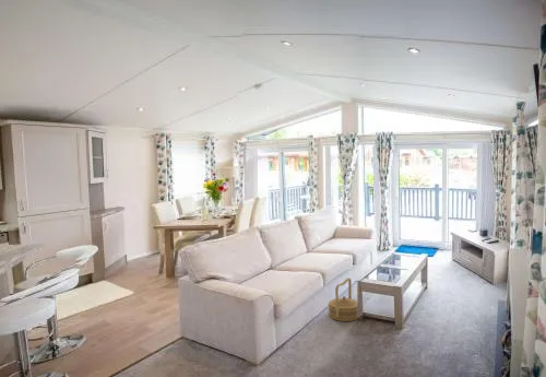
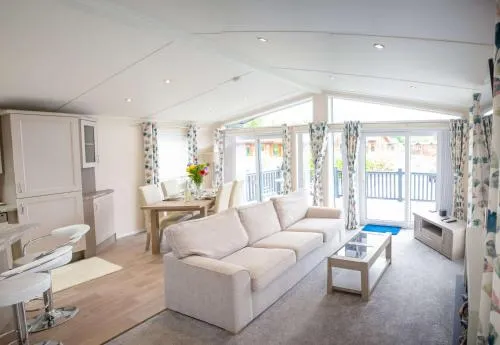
- basket (344, 298)
